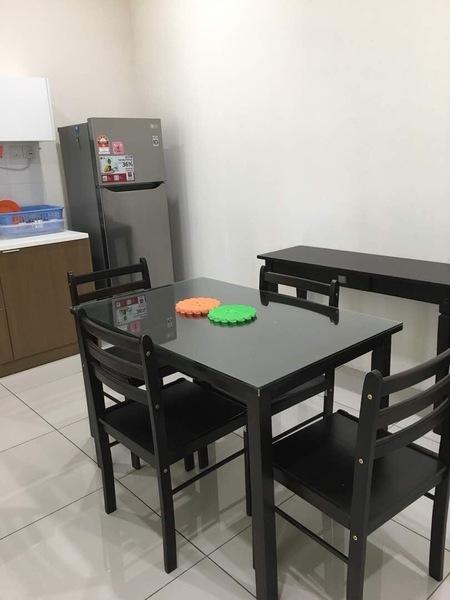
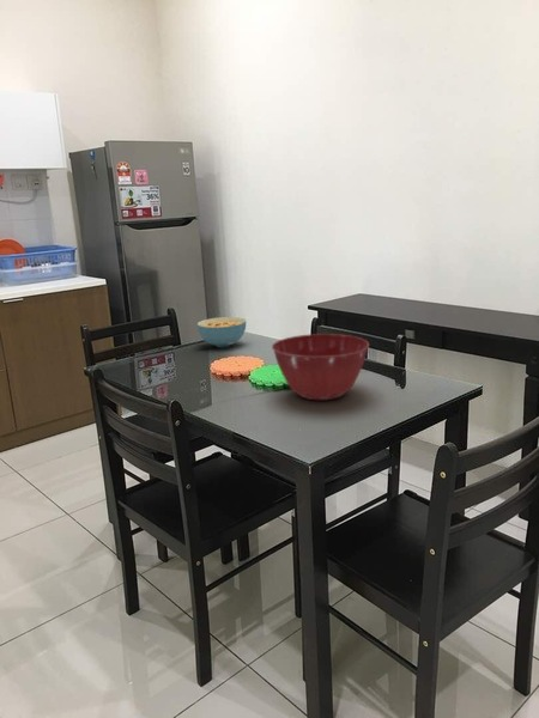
+ cereal bowl (222, 334)
+ mixing bowl (320, 367)
